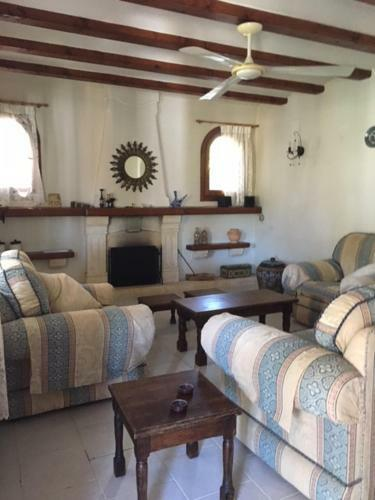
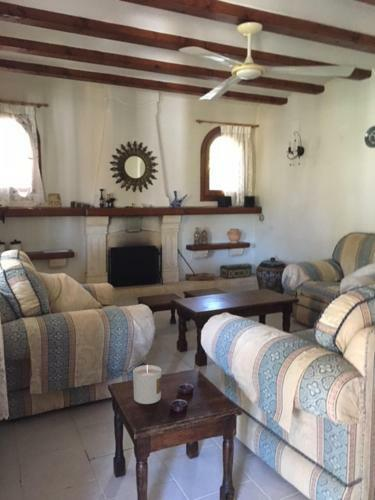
+ candle (147, 381)
